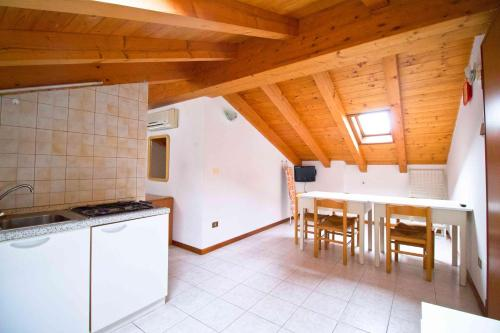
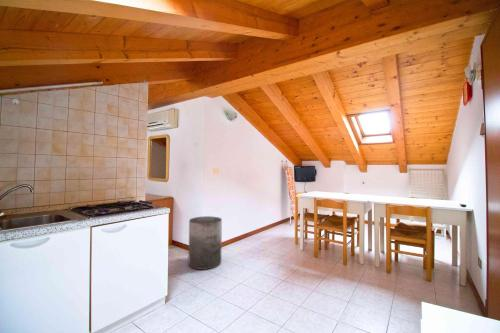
+ trash can (205, 241)
